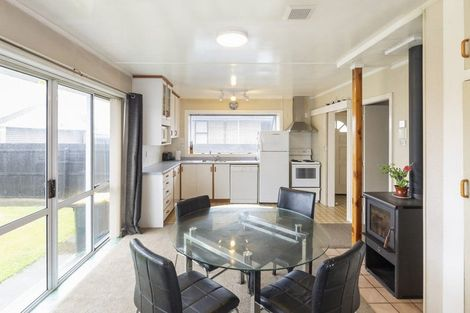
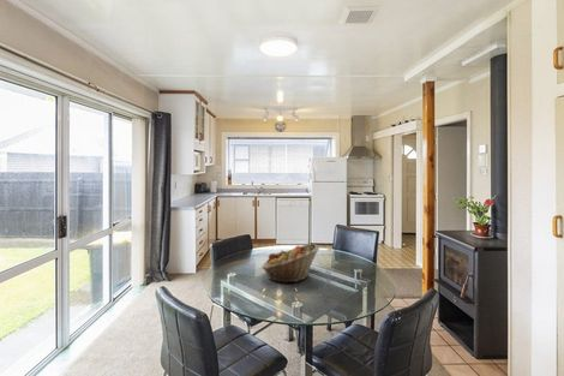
+ fruit basket (290, 261)
